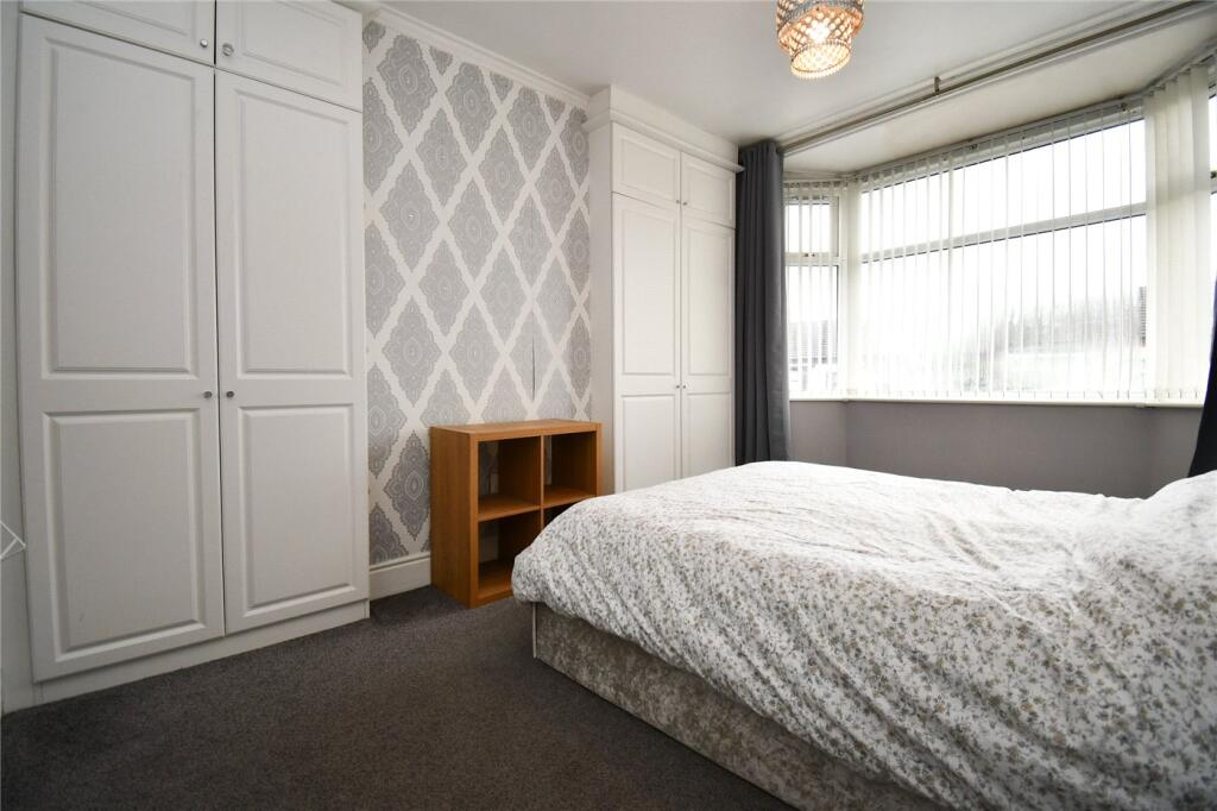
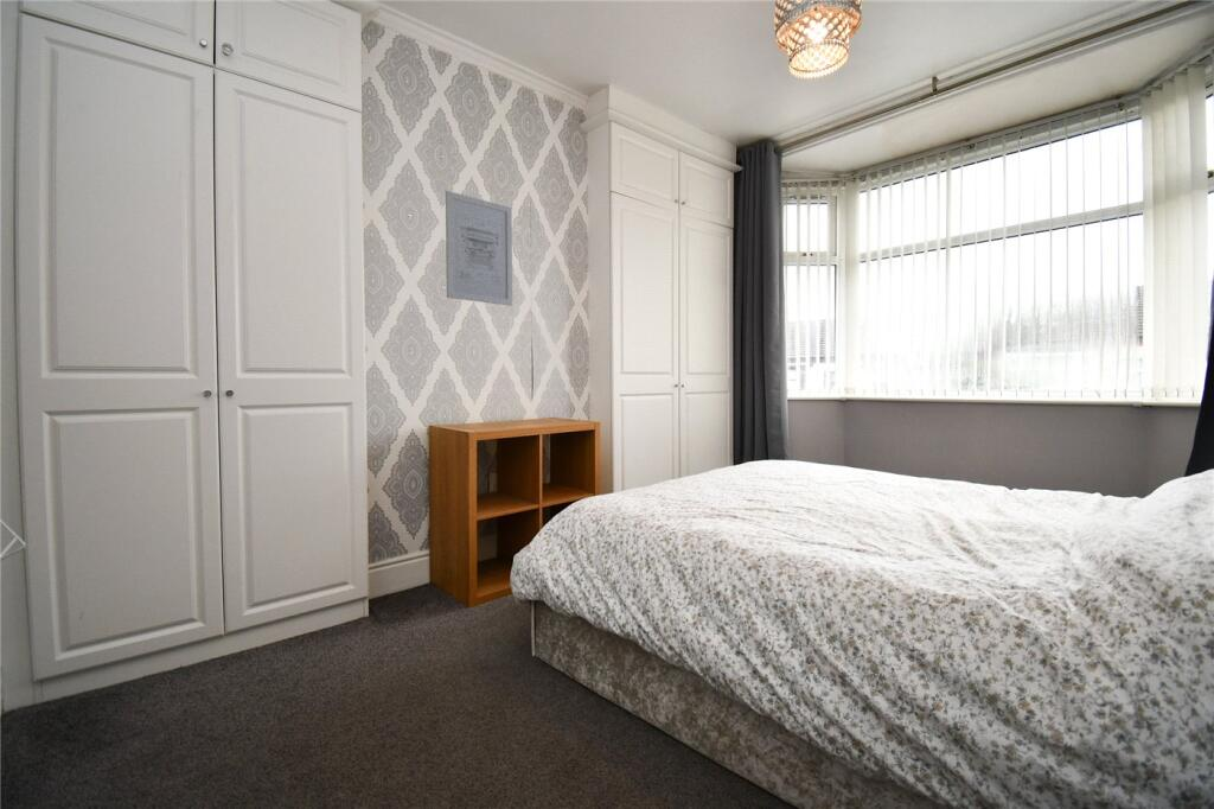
+ wall art (480, 250)
